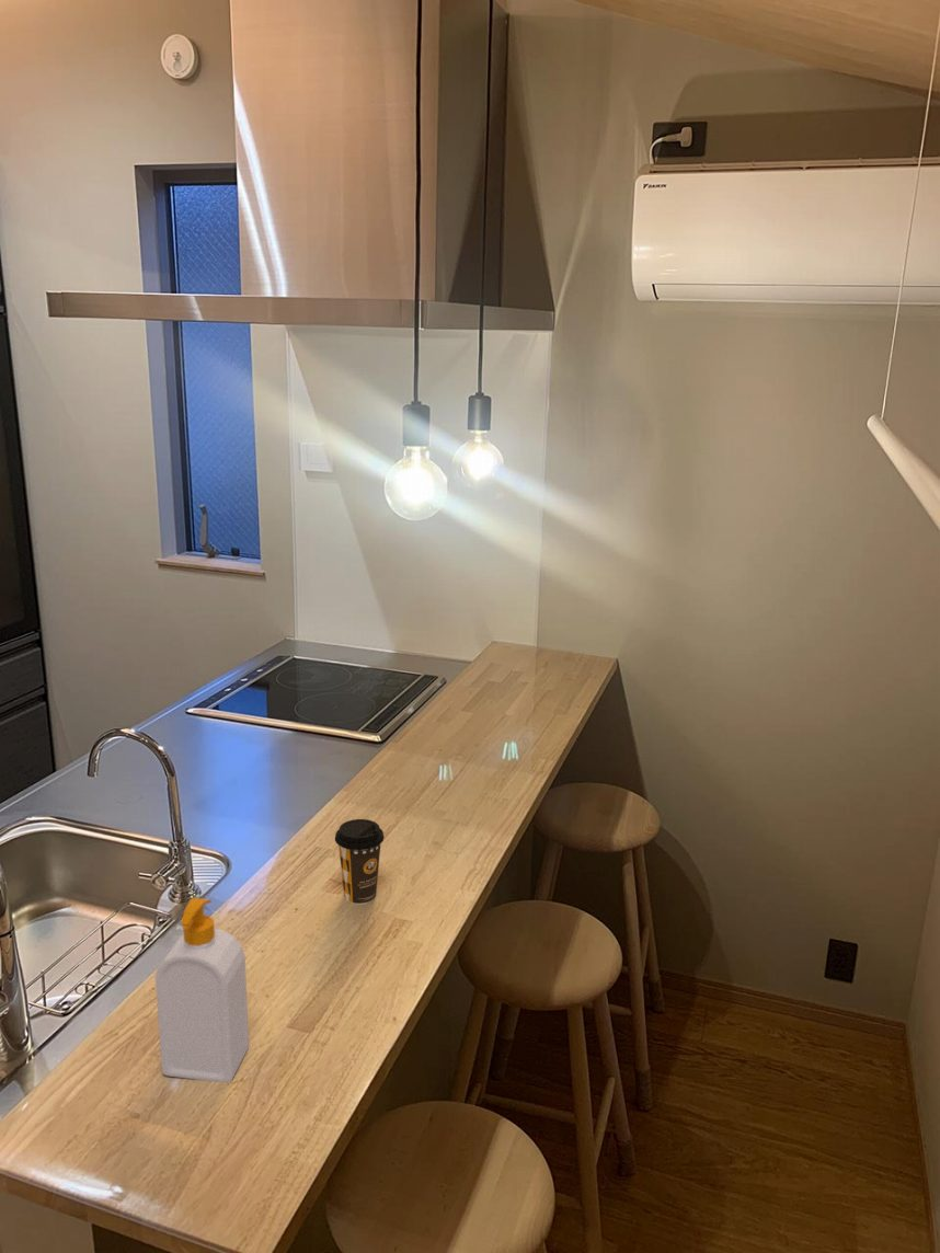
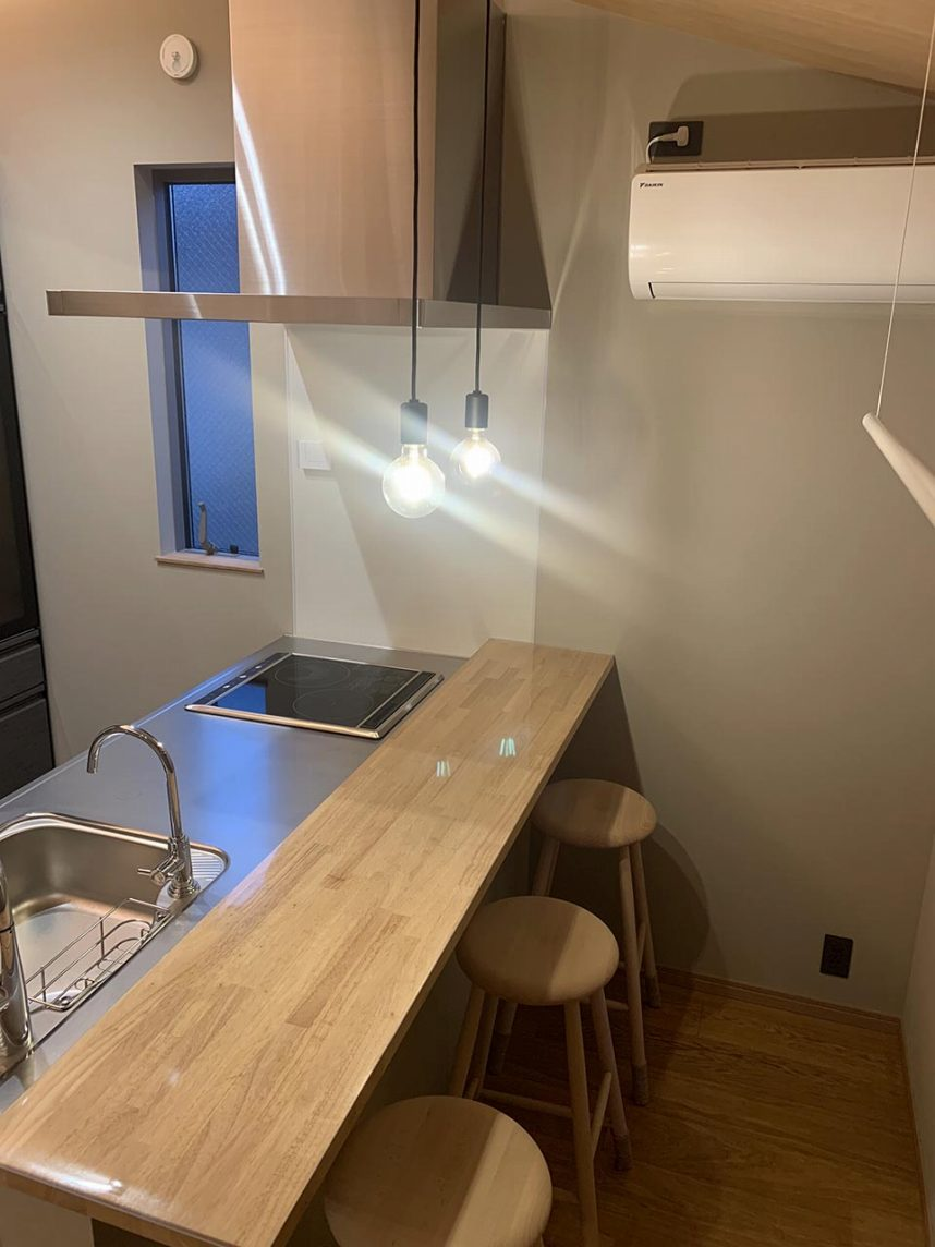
- coffee cup (359, 862)
- soap bottle (200, 986)
